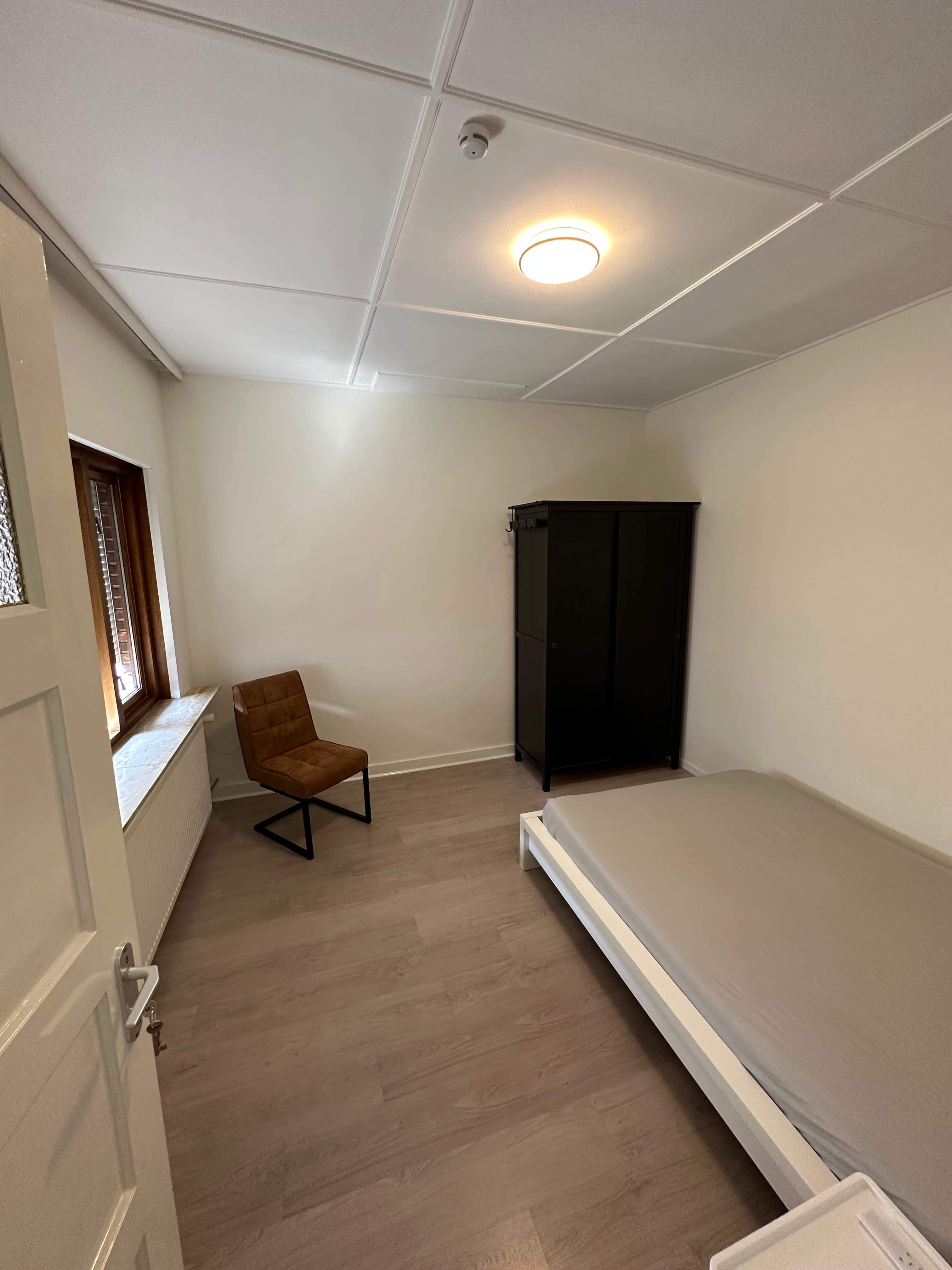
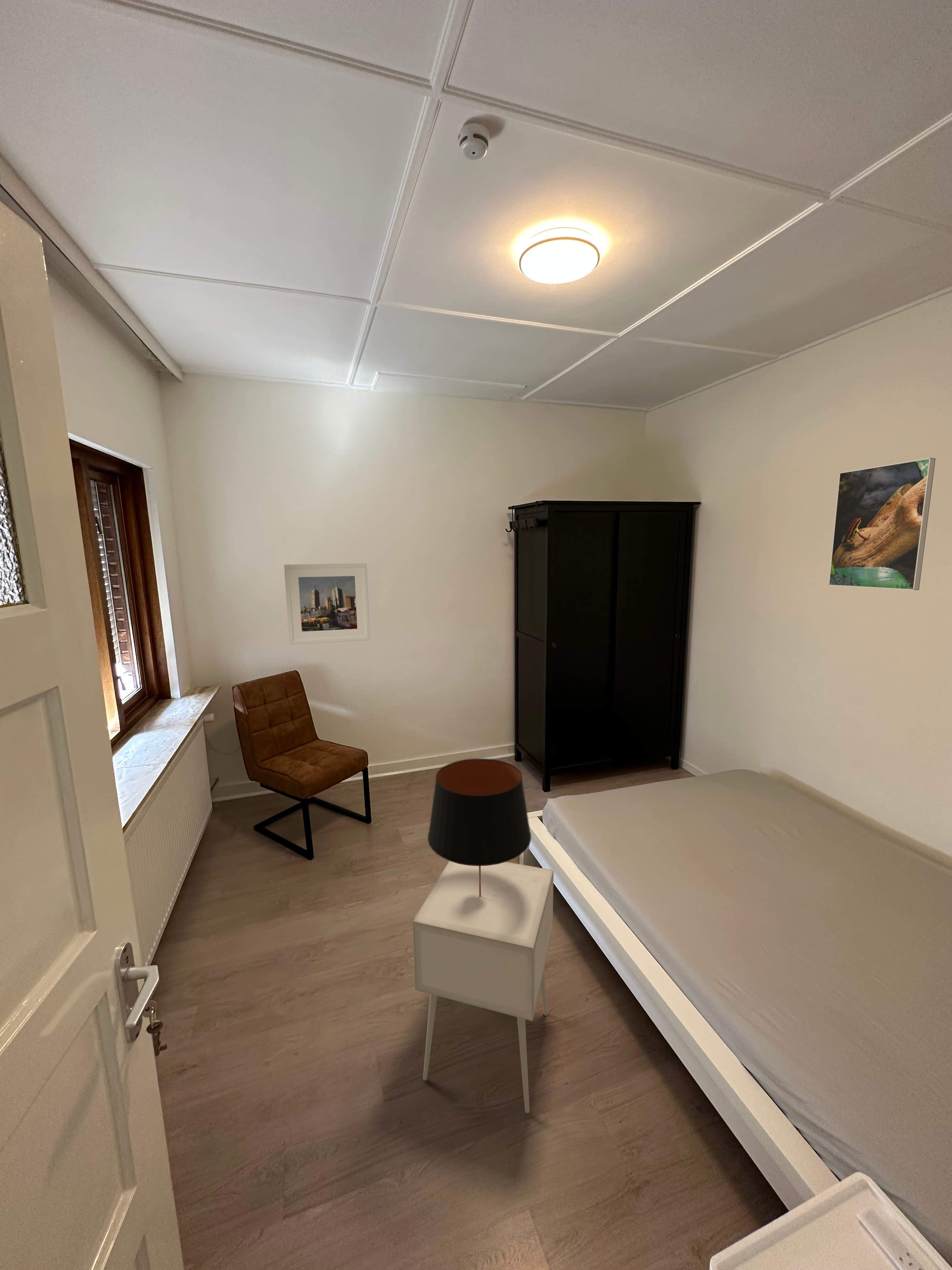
+ table lamp (479, 837)
+ nightstand (486, 970)
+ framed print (877, 528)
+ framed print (328, 604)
